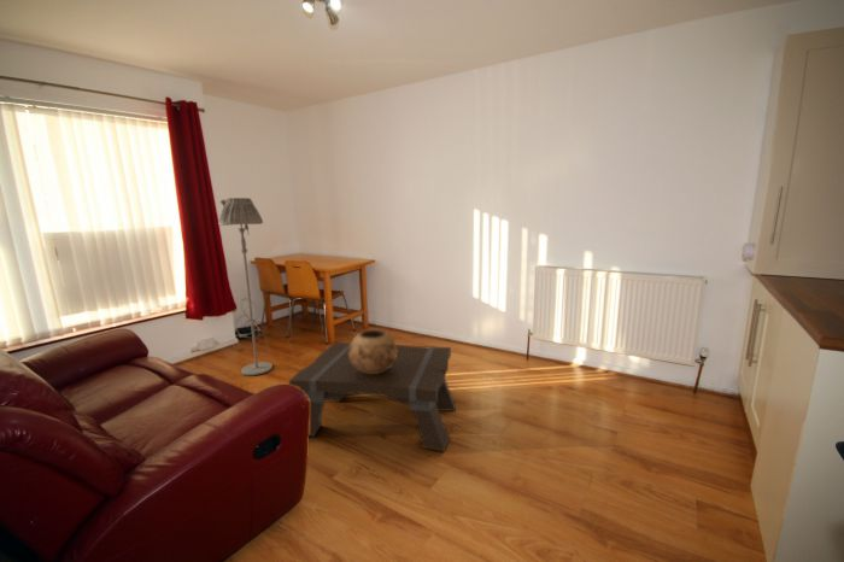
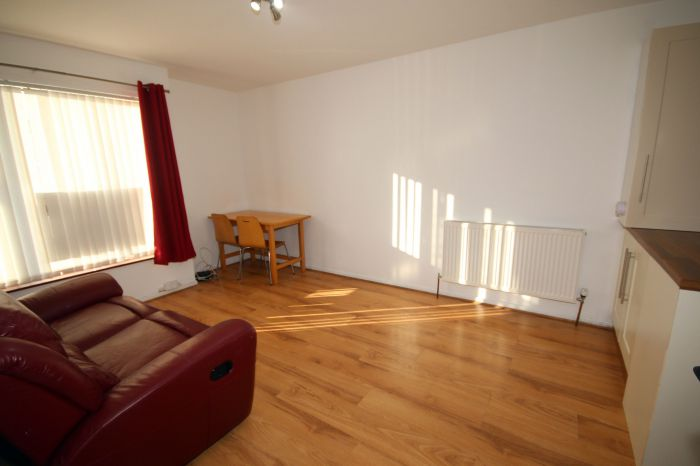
- coffee table (379, 390)
- decorative bowl (373, 350)
- floor lamp (248, 287)
